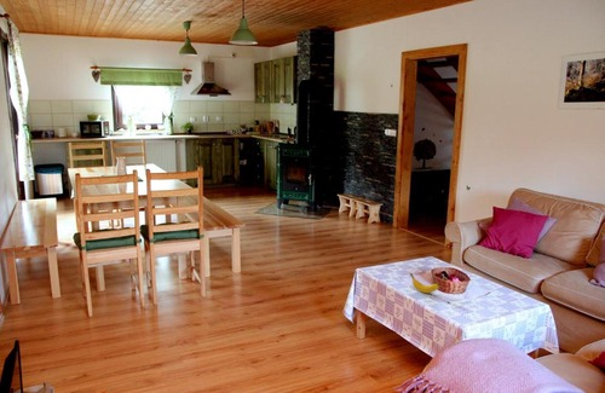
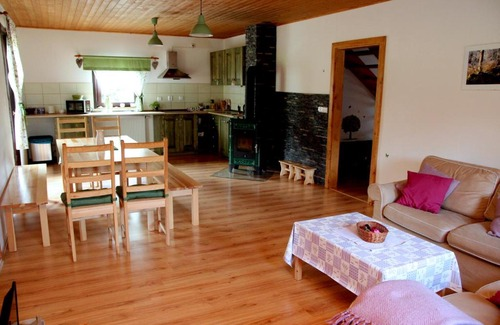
- banana (422, 284)
